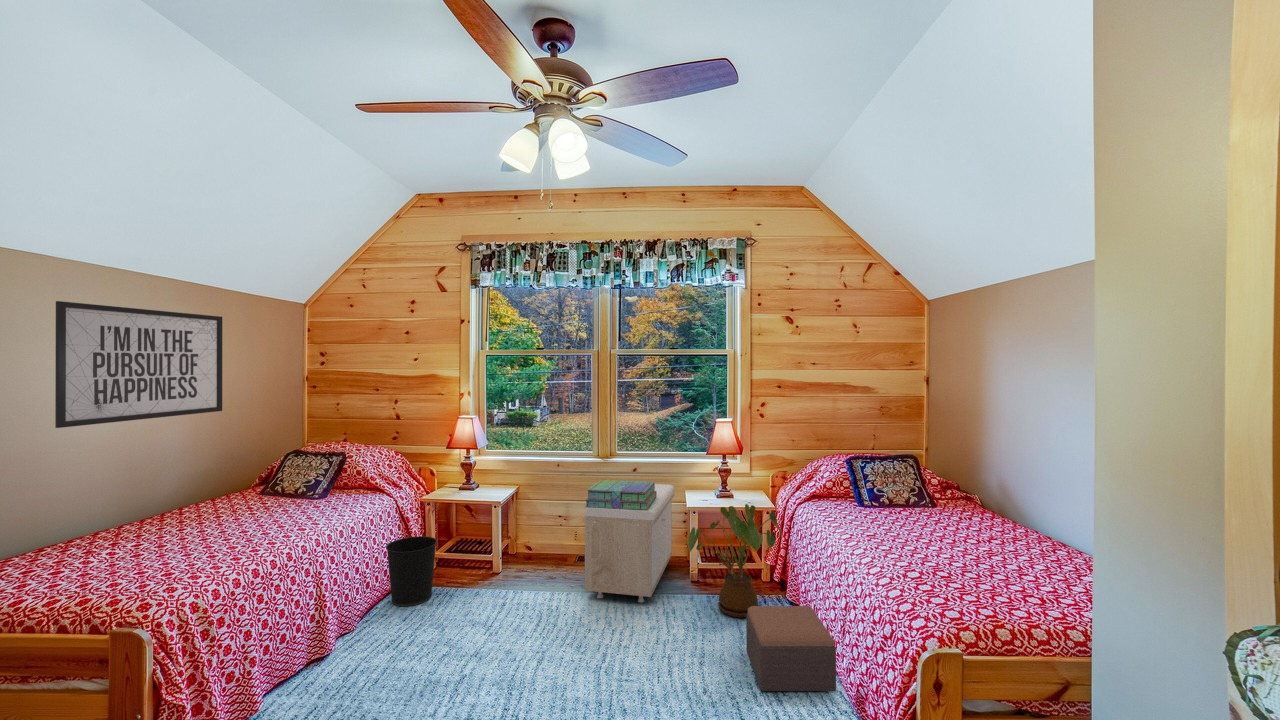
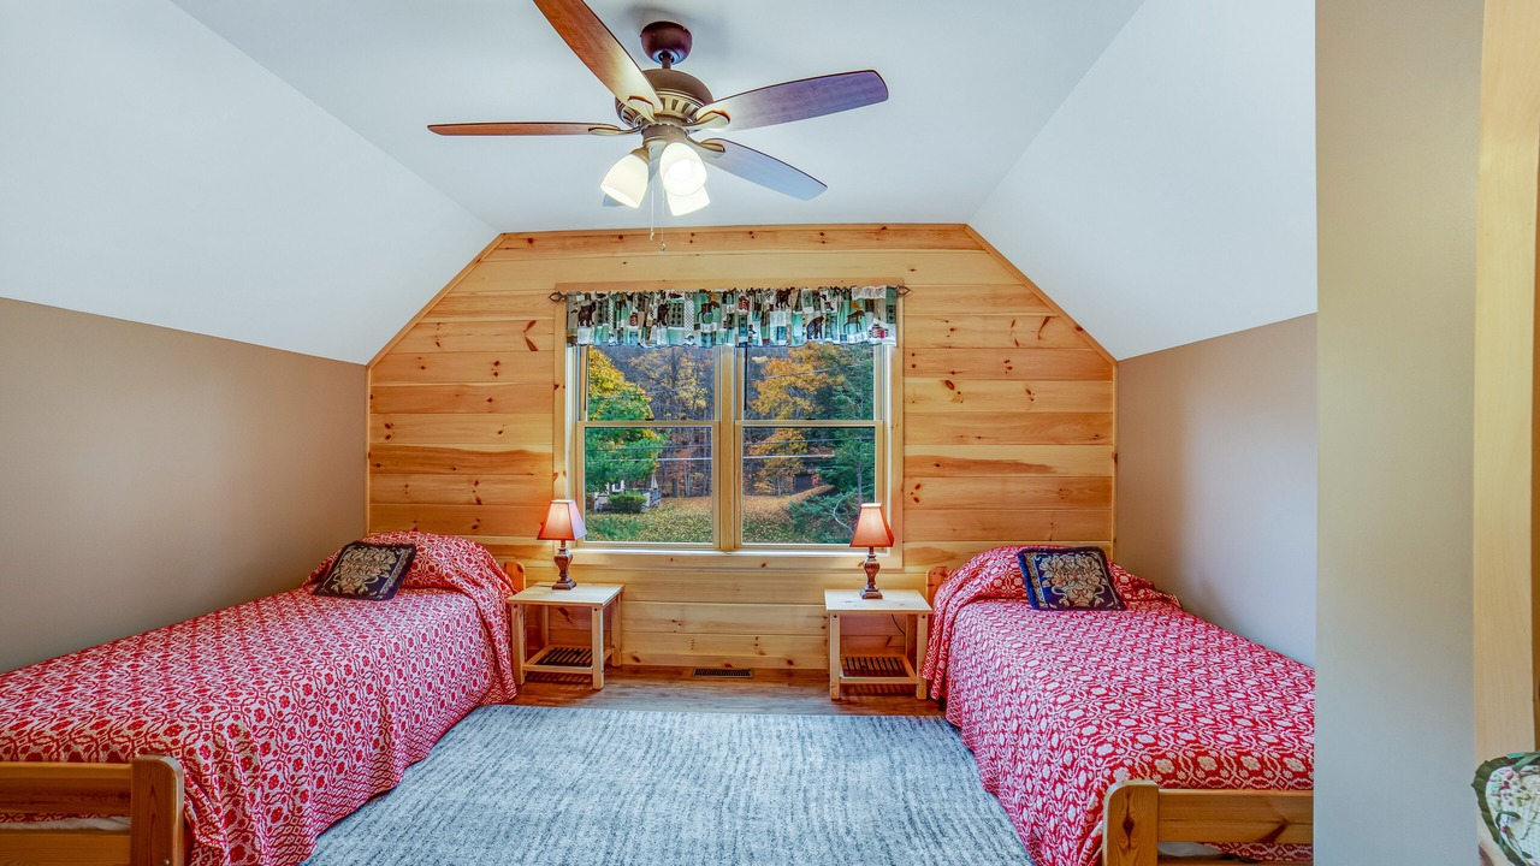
- house plant (733, 559)
- storage bench (633, 537)
- stack of books (621, 493)
- mirror (151, 364)
- wastebasket (411, 571)
- footstool (788, 644)
